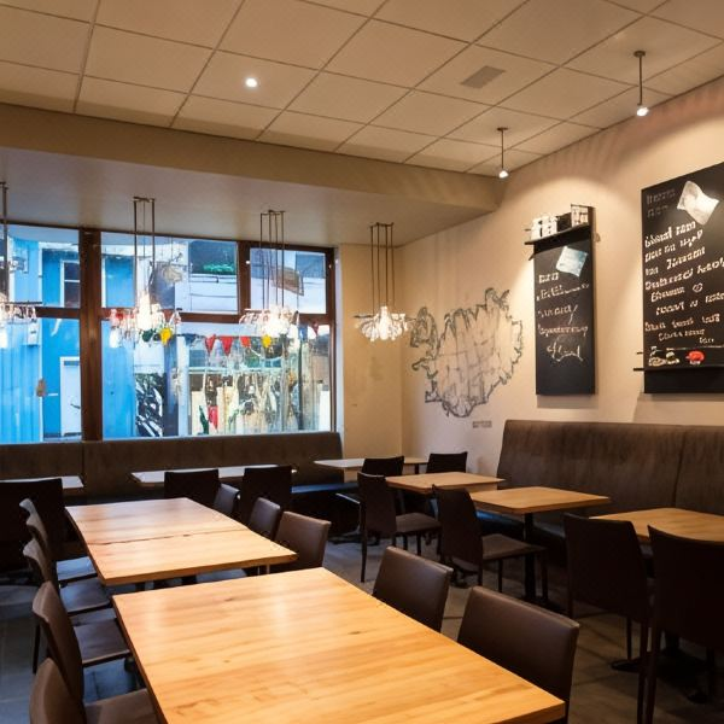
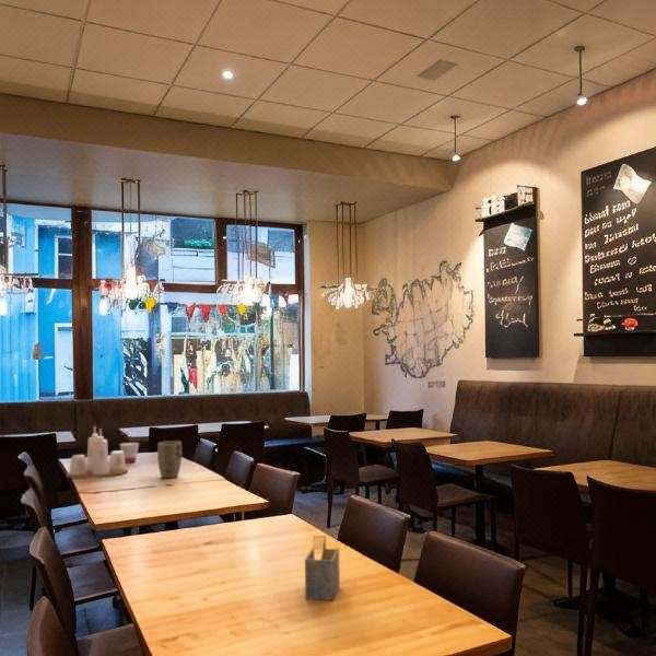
+ plant pot (169, 459)
+ condiment set (97, 450)
+ napkin holder (323, 565)
+ cup (129, 453)
